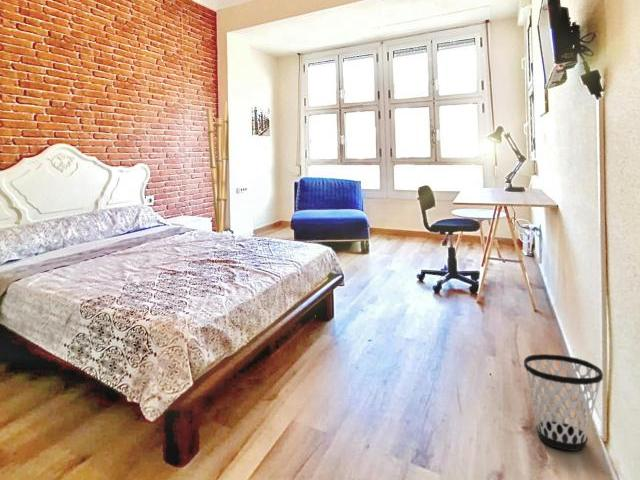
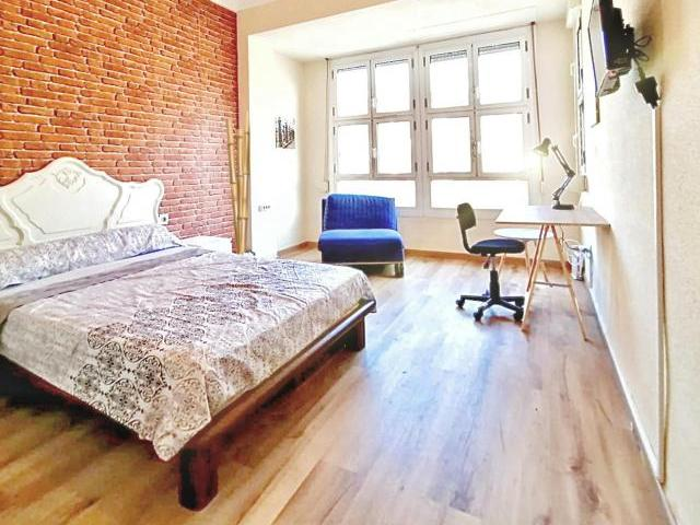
- wastebasket (561, 402)
